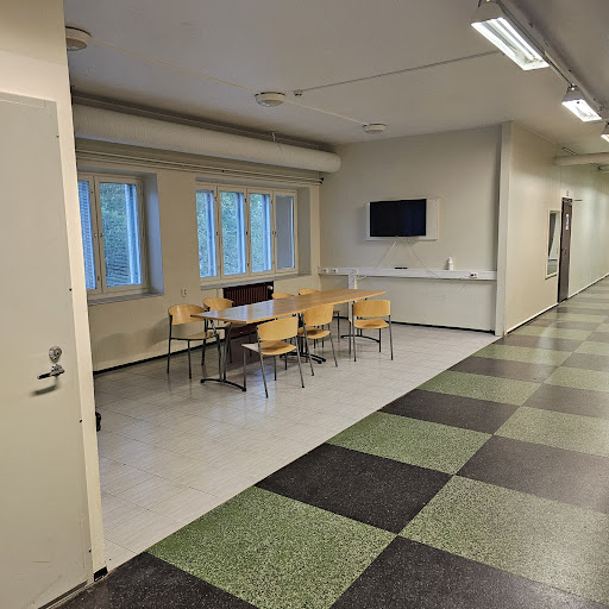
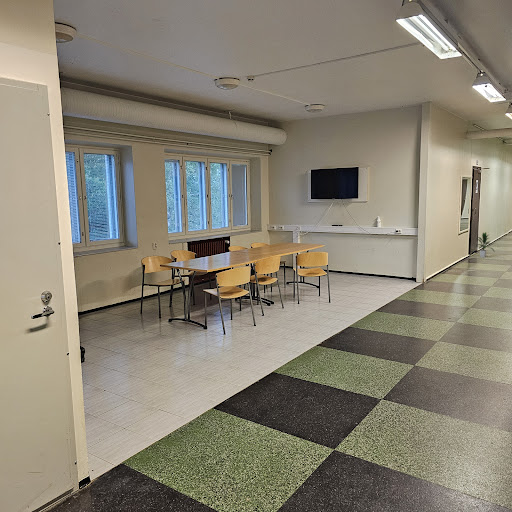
+ indoor plant (484, 245)
